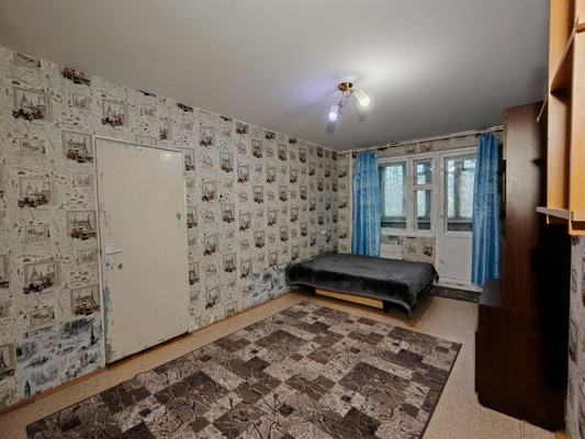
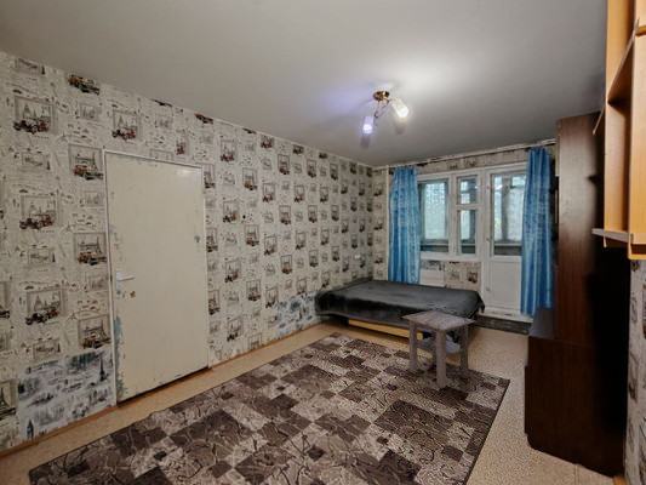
+ side table (438, 346)
